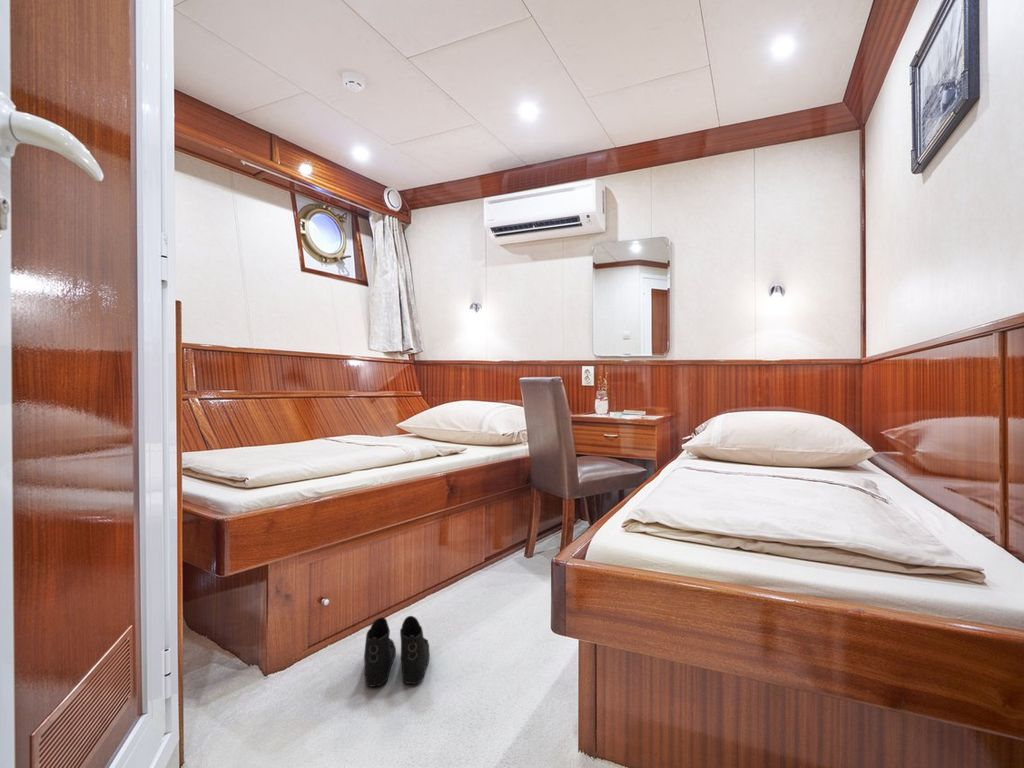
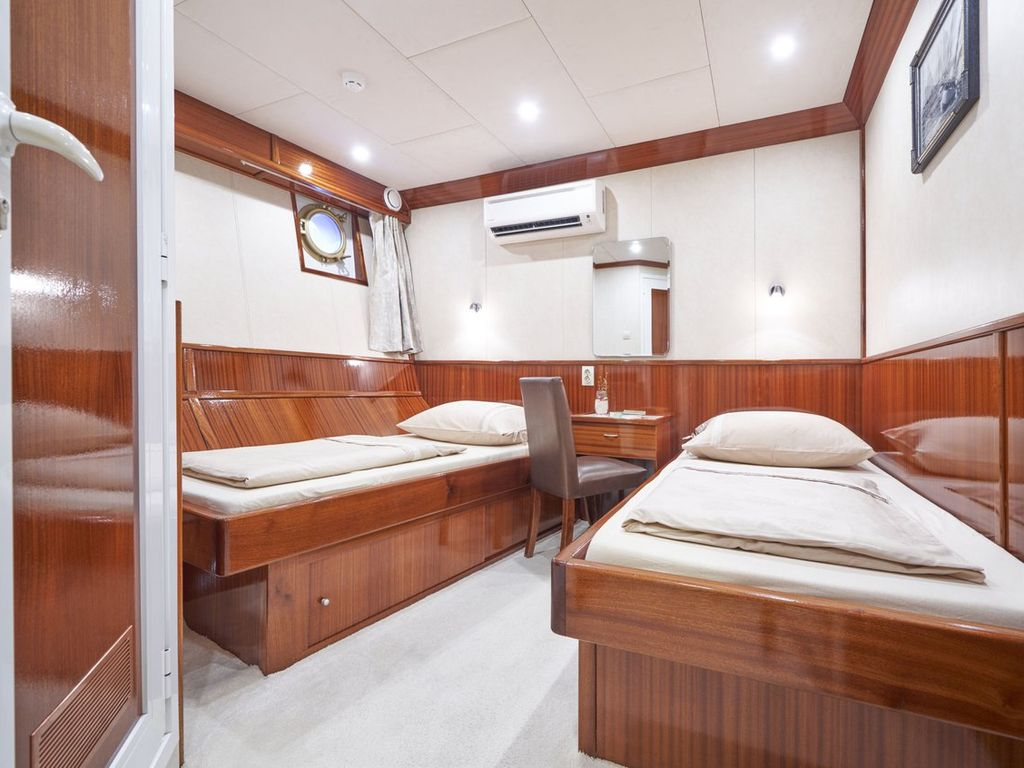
- boots (401, 640)
